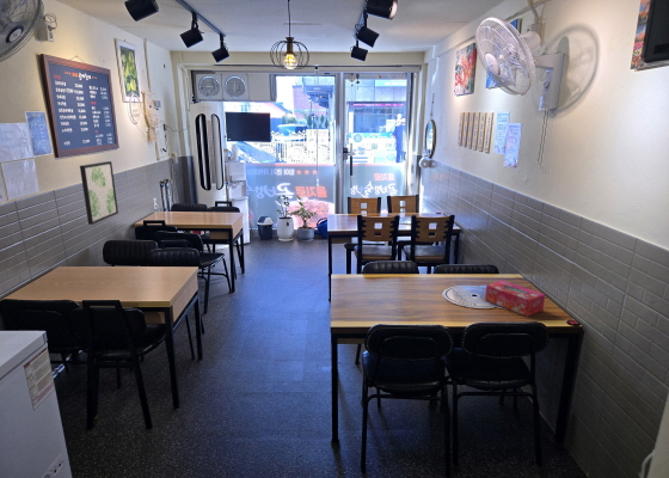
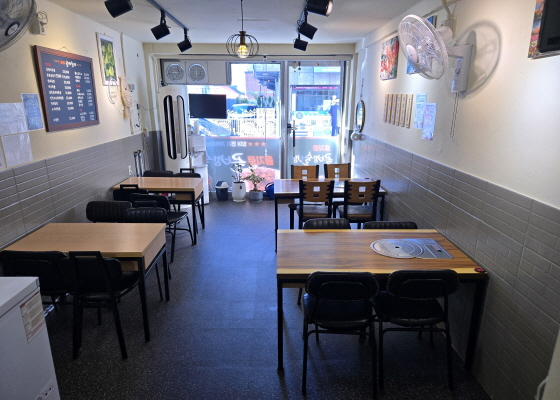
- tissue box (514, 296)
- wall art (100, 191)
